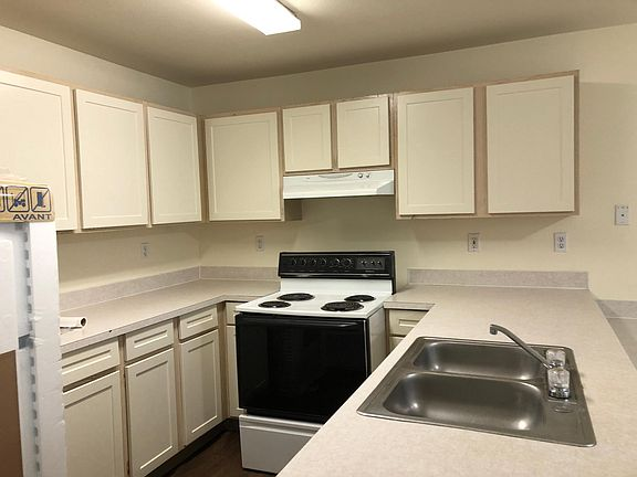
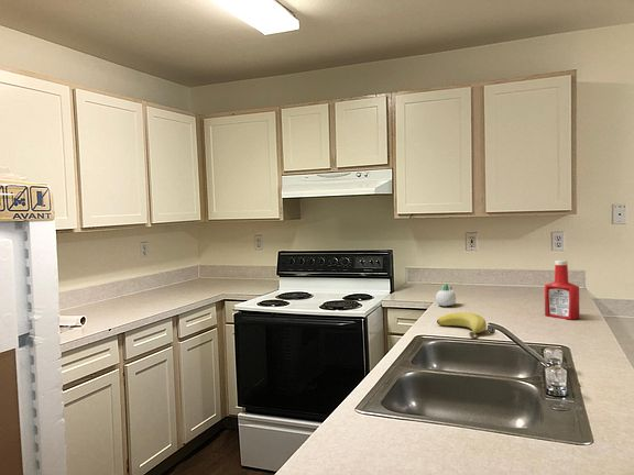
+ banana (458, 322)
+ succulent planter (446, 295)
+ soap bottle (561, 288)
